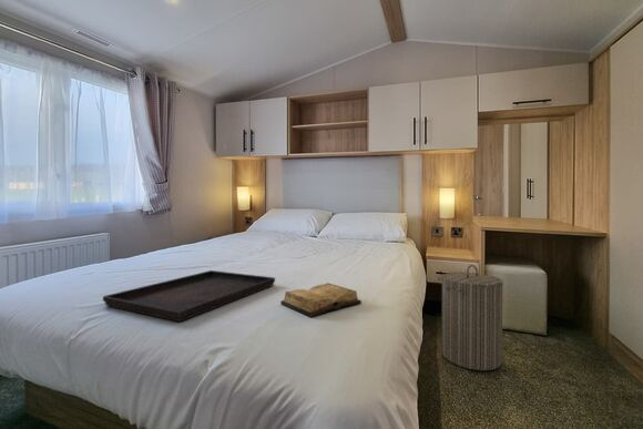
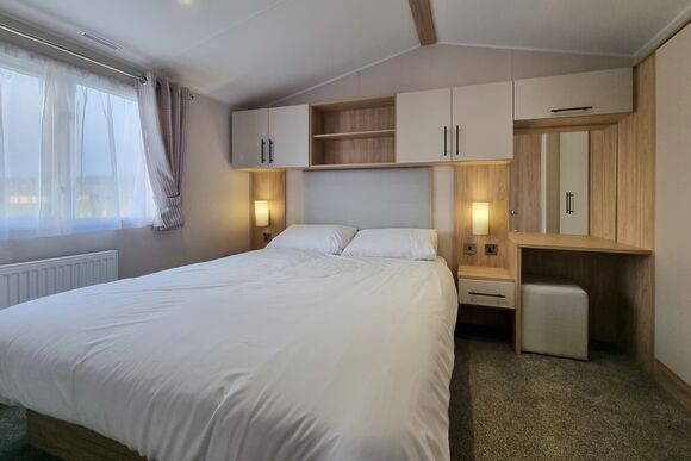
- diary (319, 297)
- serving tray (198, 289)
- laundry hamper (470, 310)
